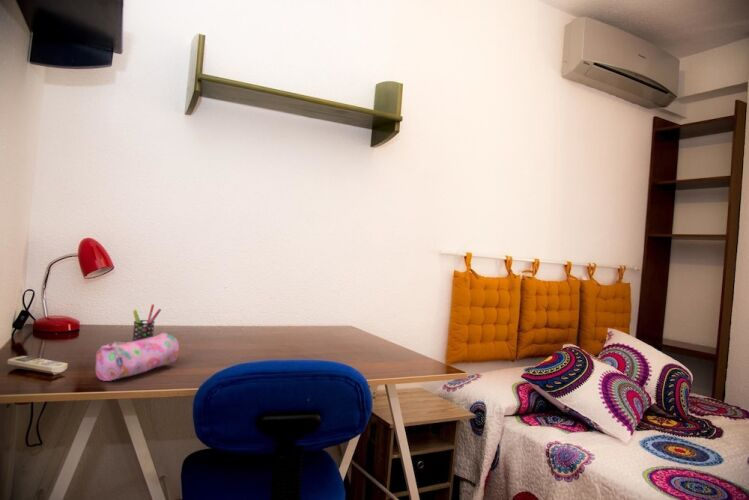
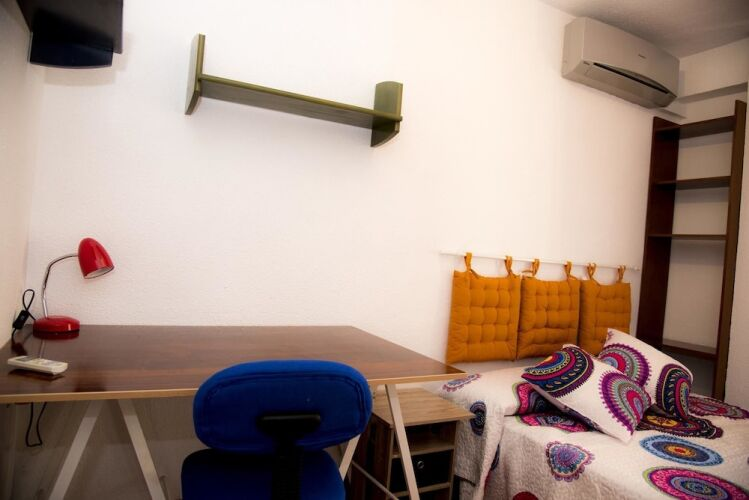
- pencil case (139, 355)
- pen holder (143, 324)
